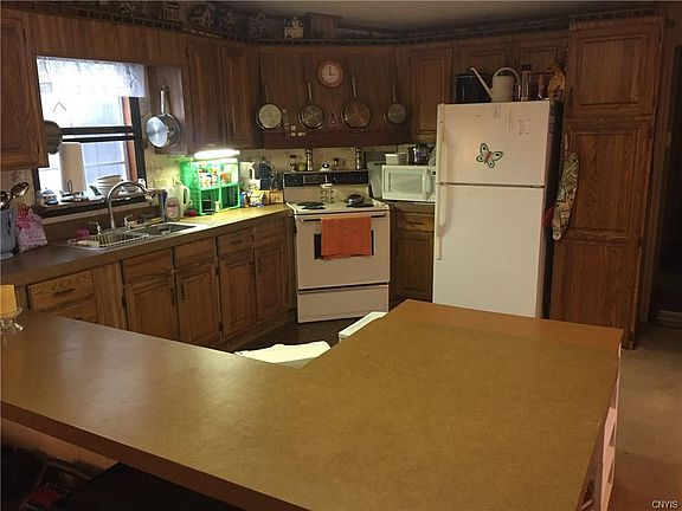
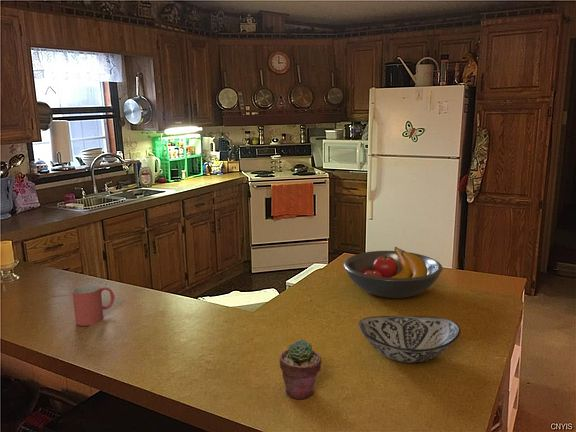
+ mug (95, 302)
+ fruit bowl (391, 273)
+ decorative bowl (408, 340)
+ potted succulent (300, 367)
